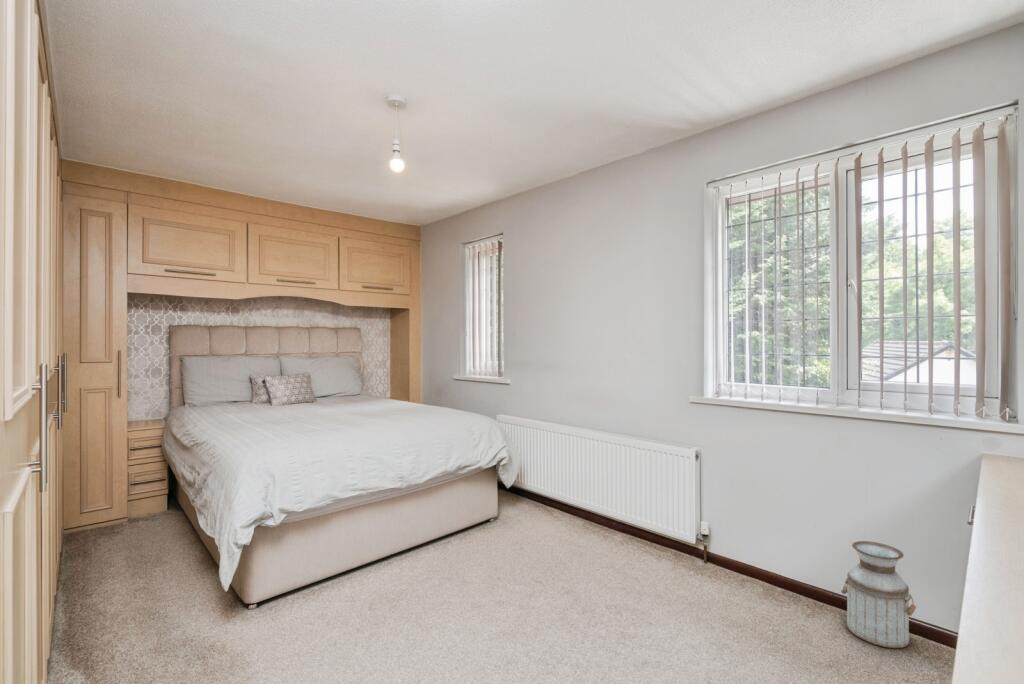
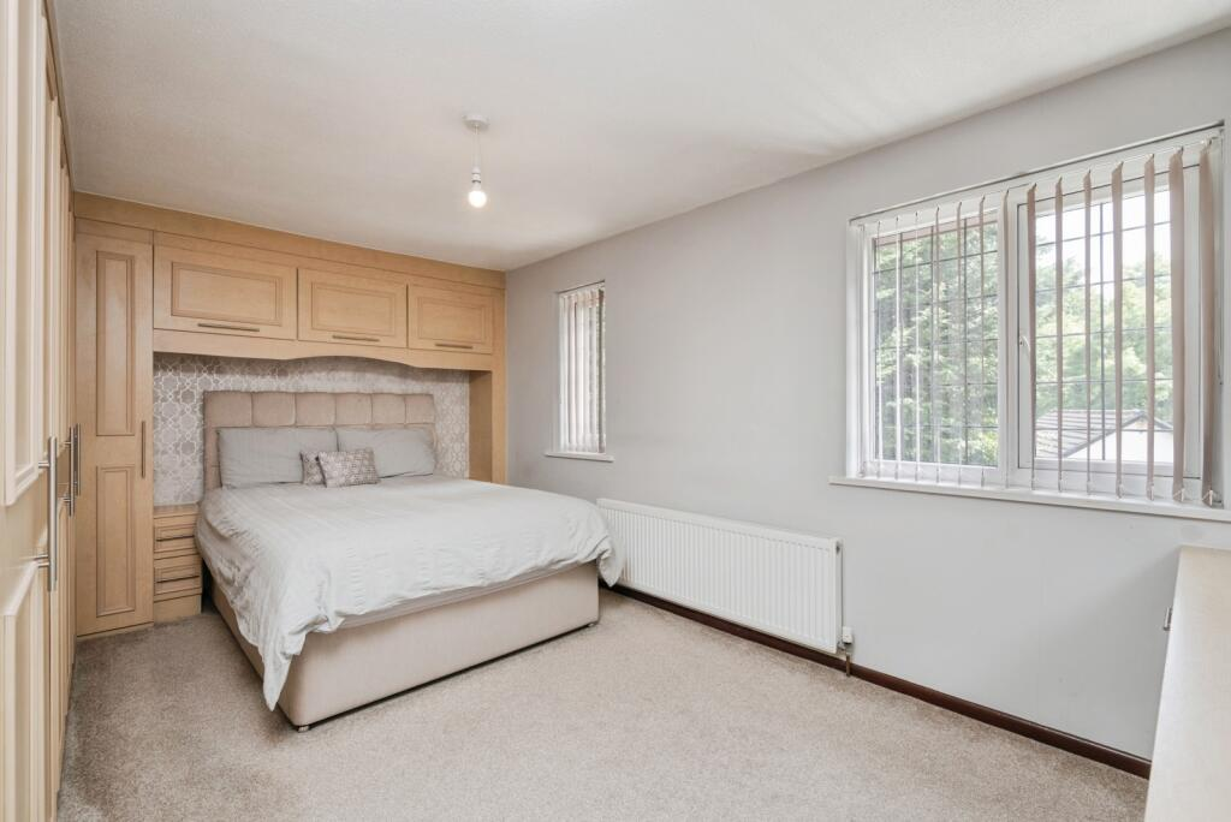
- planter (877, 591)
